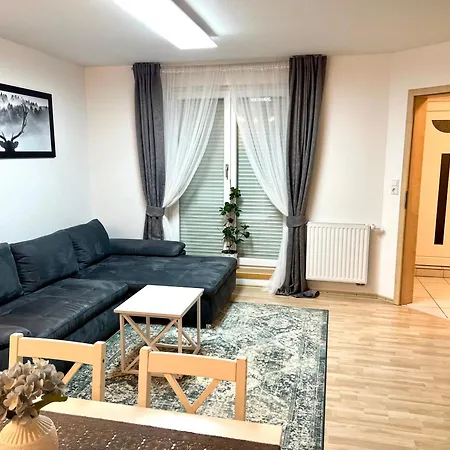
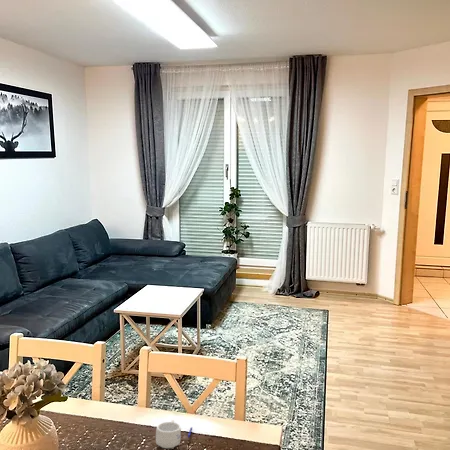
+ mug (173, 430)
